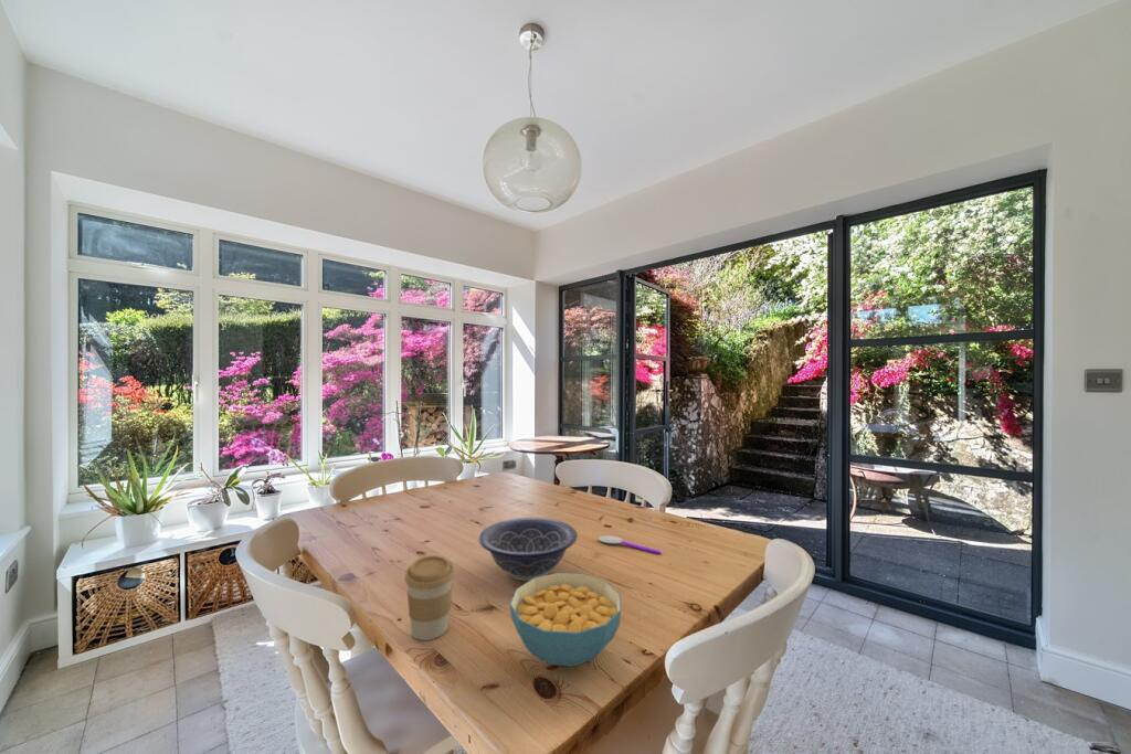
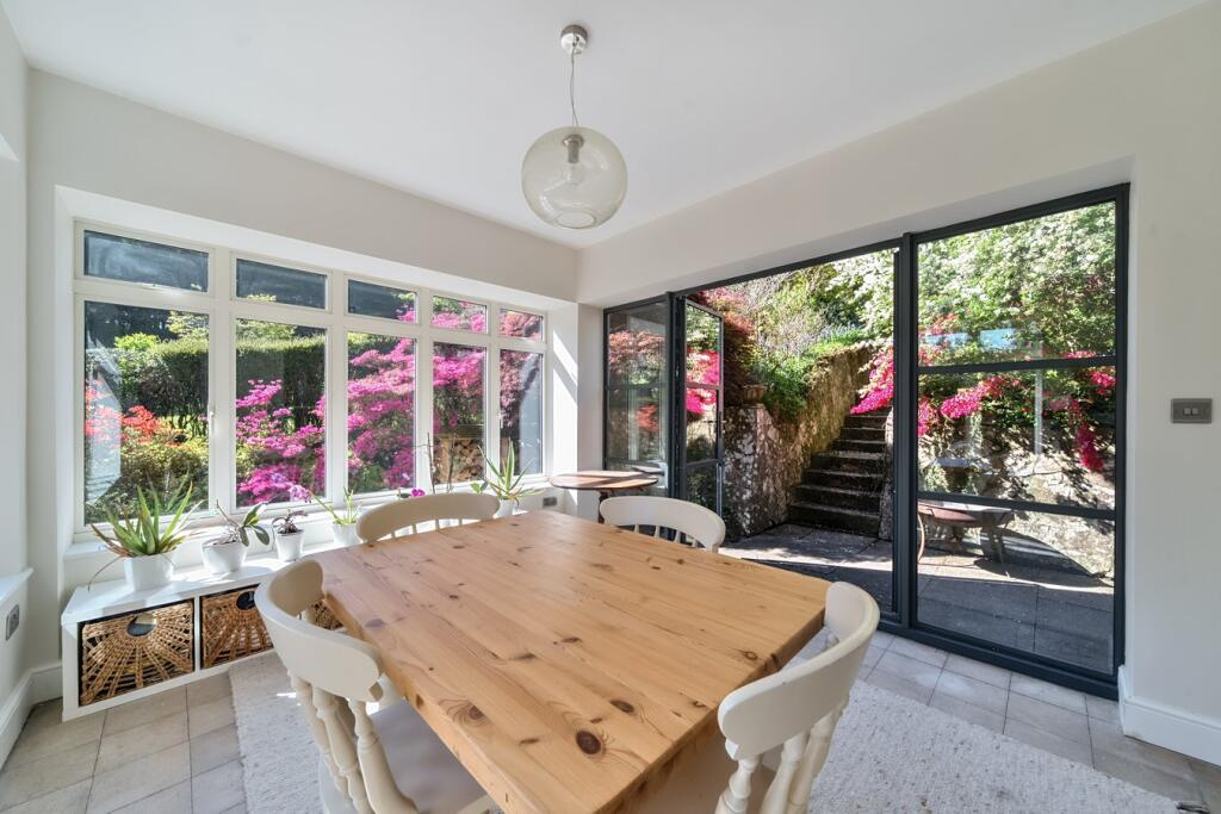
- cereal bowl (566, 626)
- coffee cup (430, 595)
- decorative bowl (528, 552)
- spoon (628, 543)
